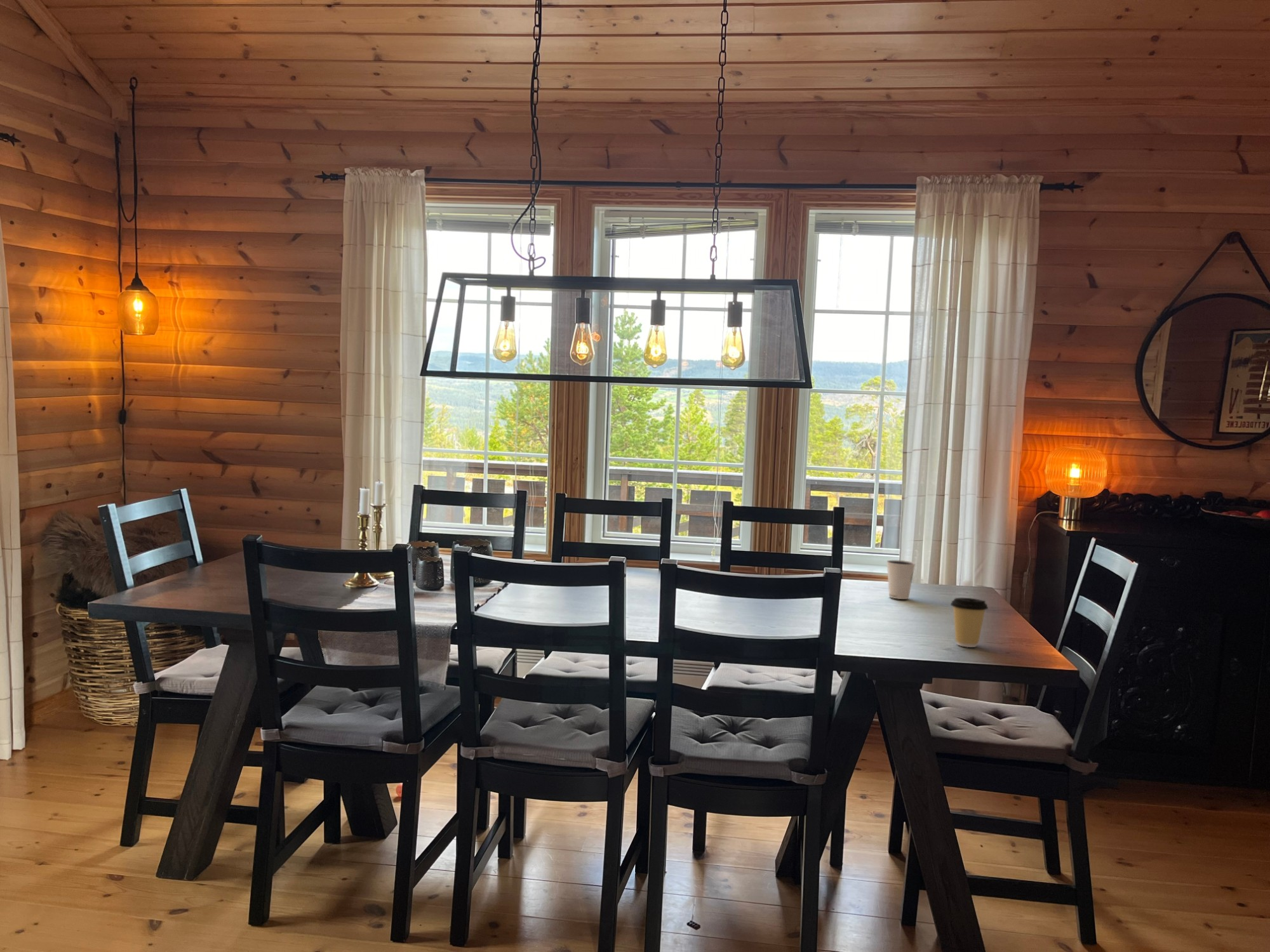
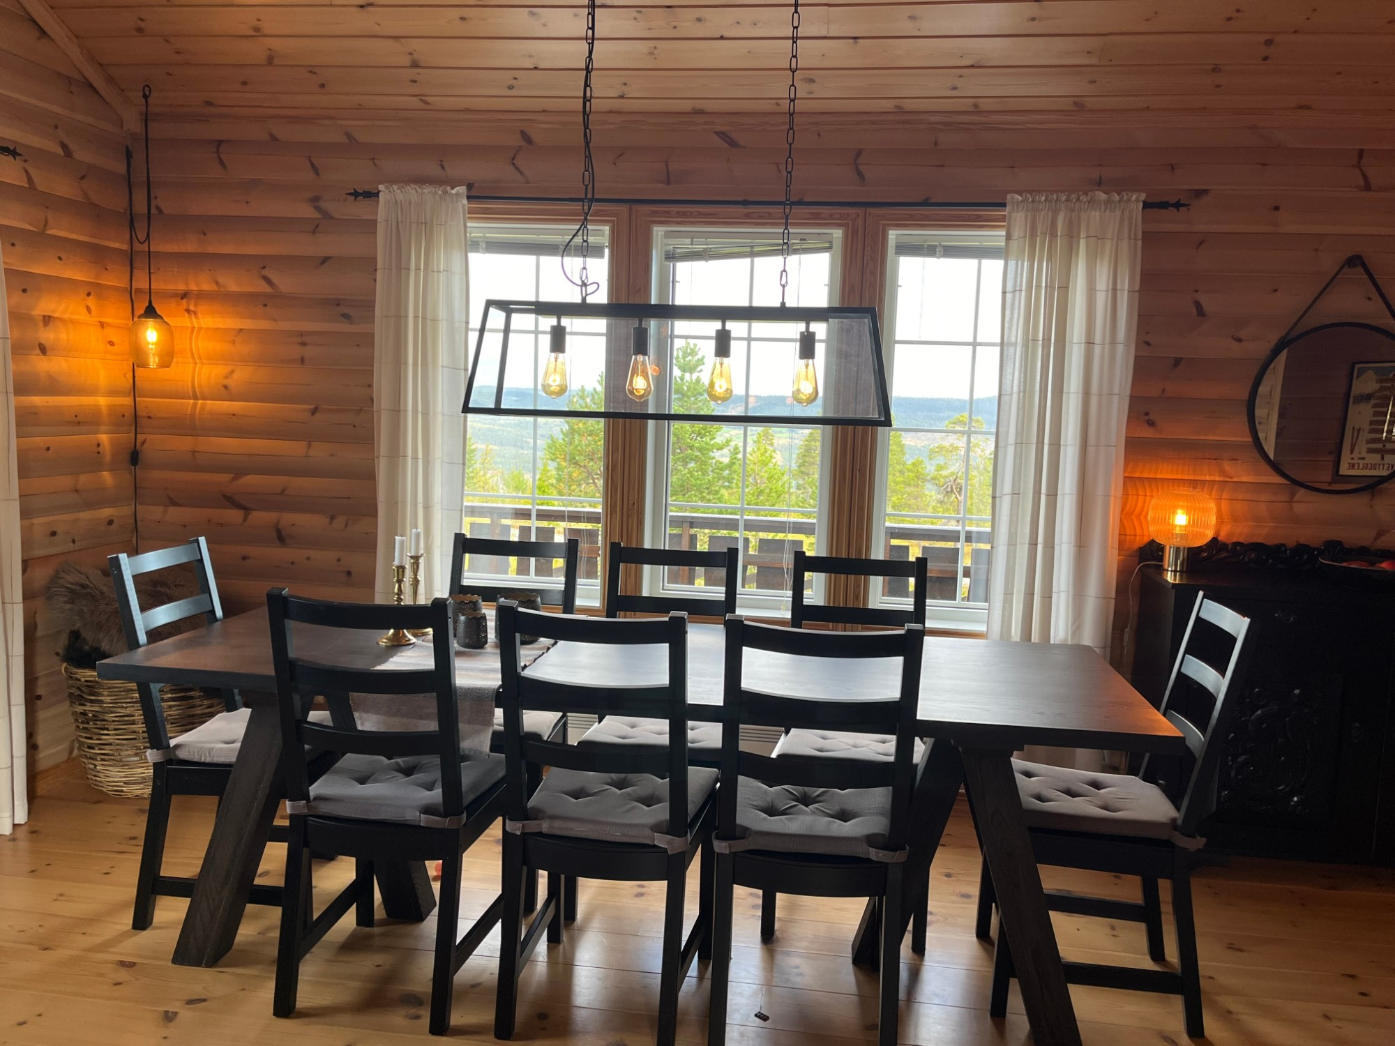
- coffee cup (968, 621)
- dixie cup (900, 580)
